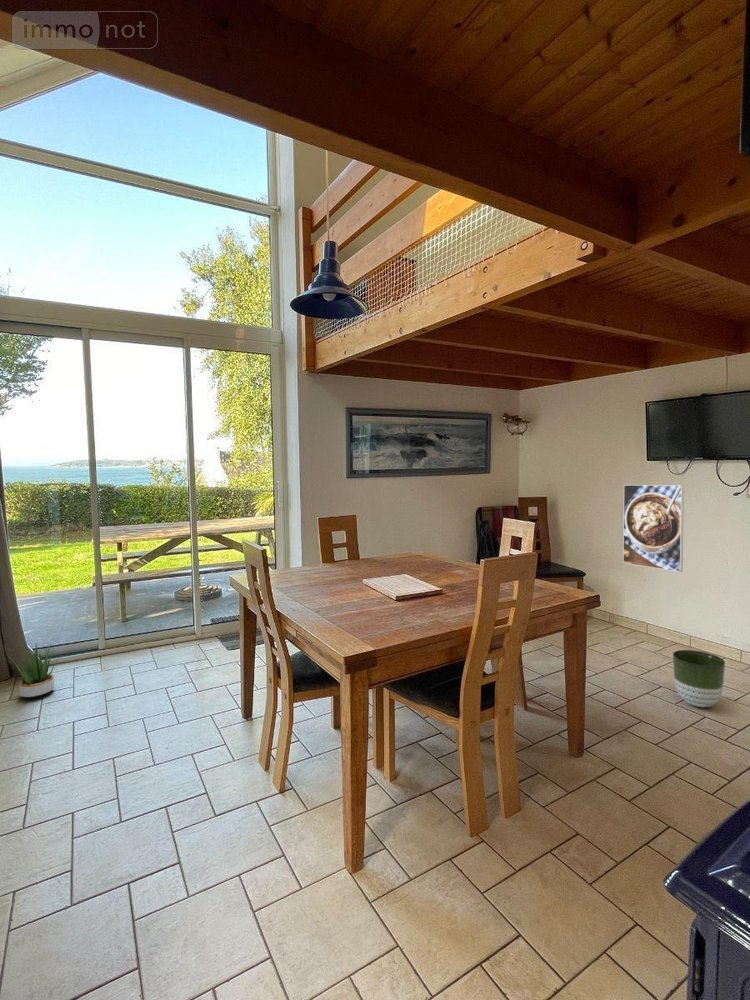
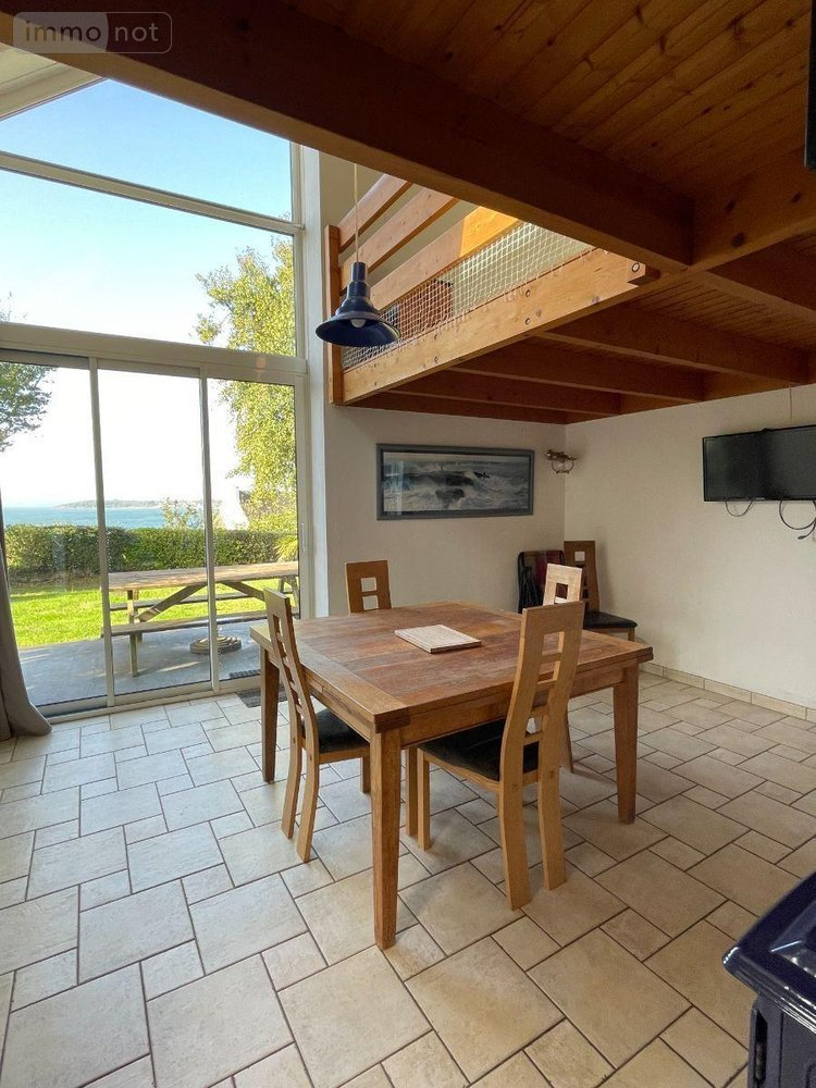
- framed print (651, 526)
- planter (697, 680)
- potted plant (36, 670)
